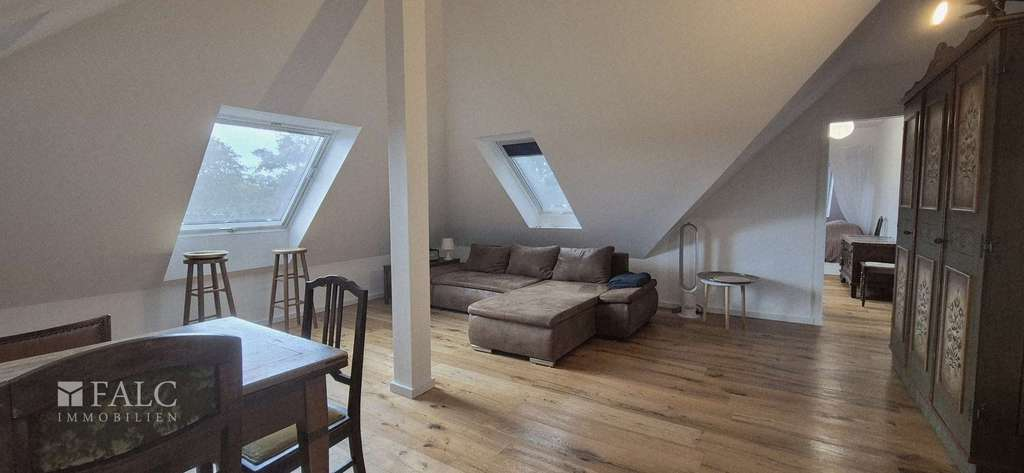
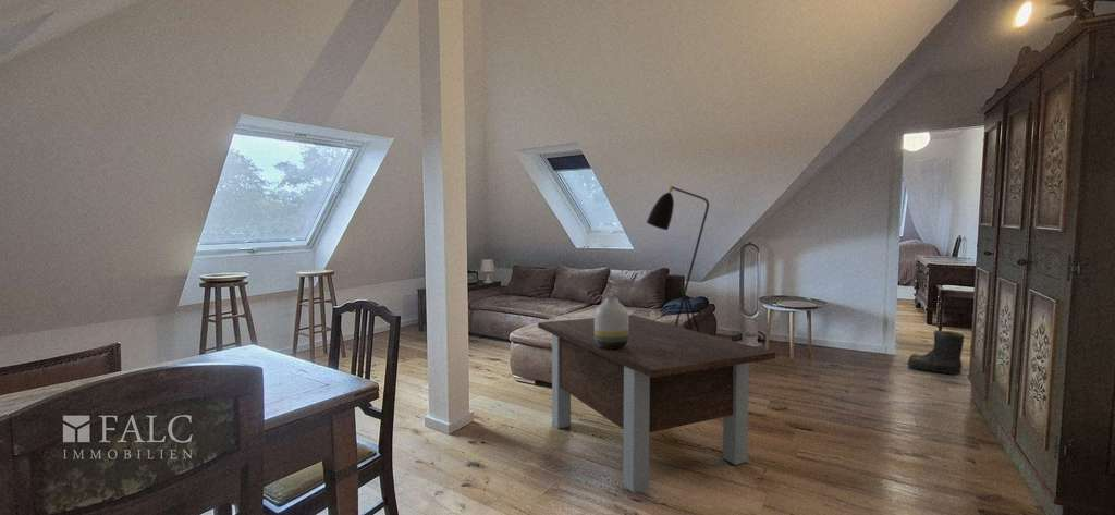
+ boots (934, 350)
+ floor lamp (685, 285)
+ vase (611, 322)
+ coffee table (638, 388)
